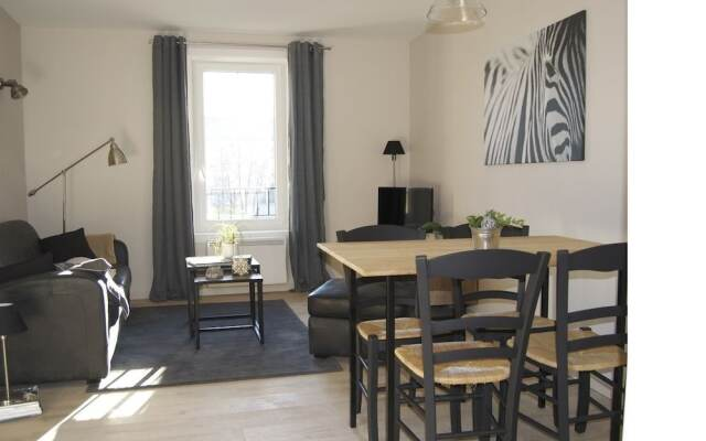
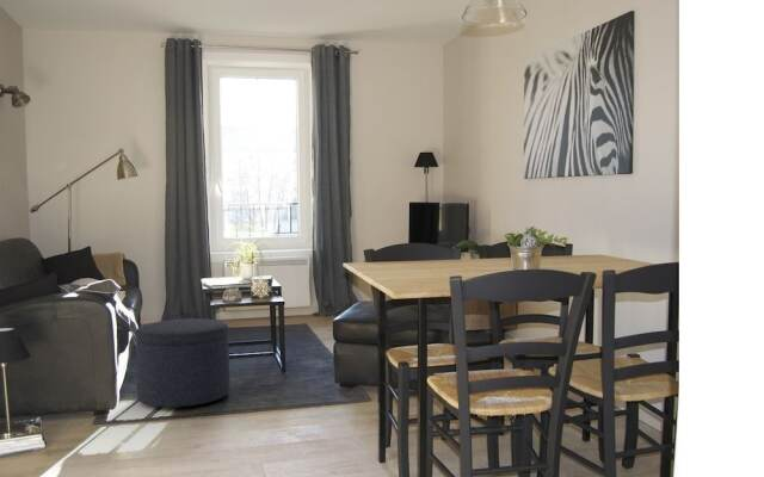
+ ottoman (183, 360)
